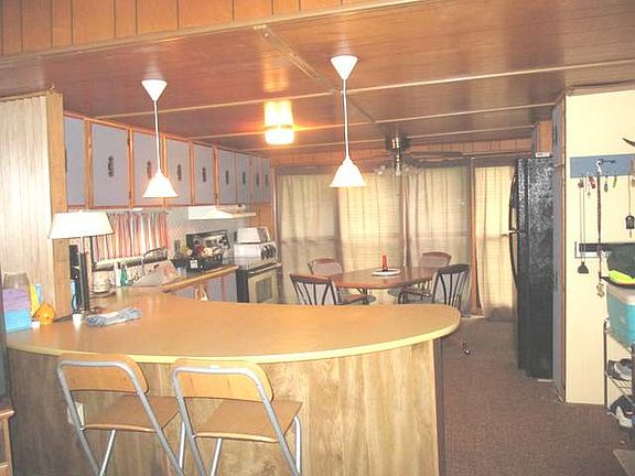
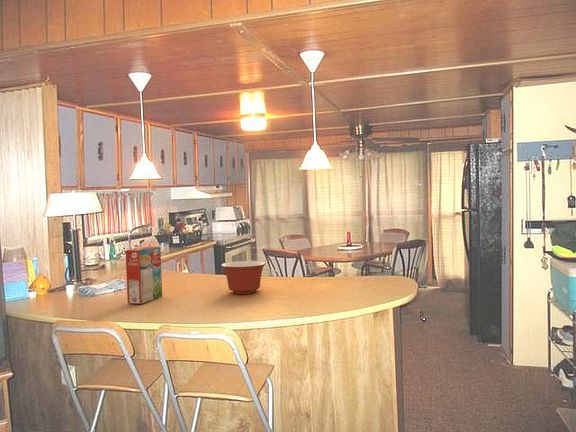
+ cereal box (144, 274)
+ mixing bowl (244, 277)
